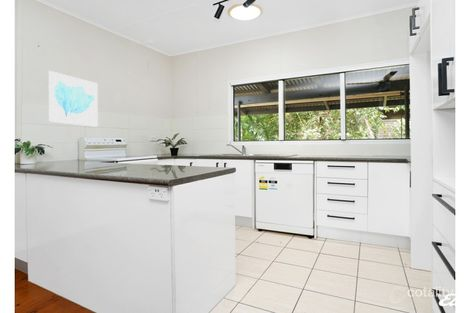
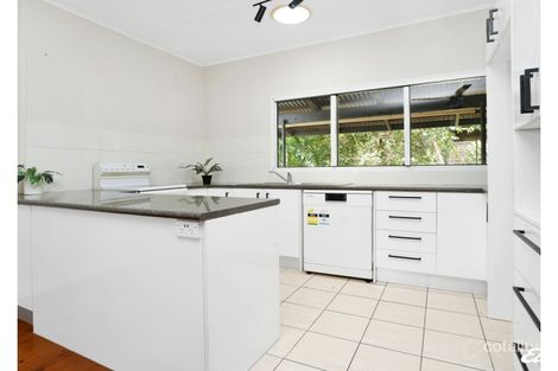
- wall art (75, 101)
